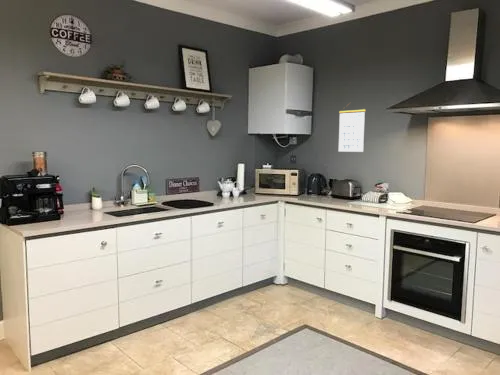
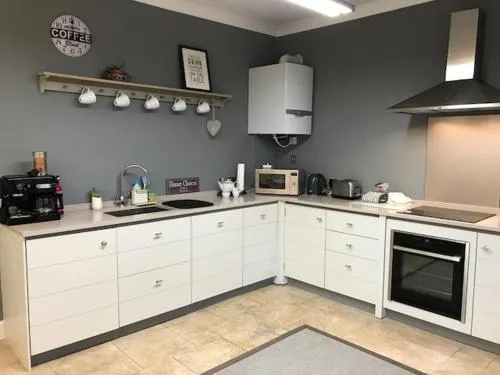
- calendar (351, 126)
